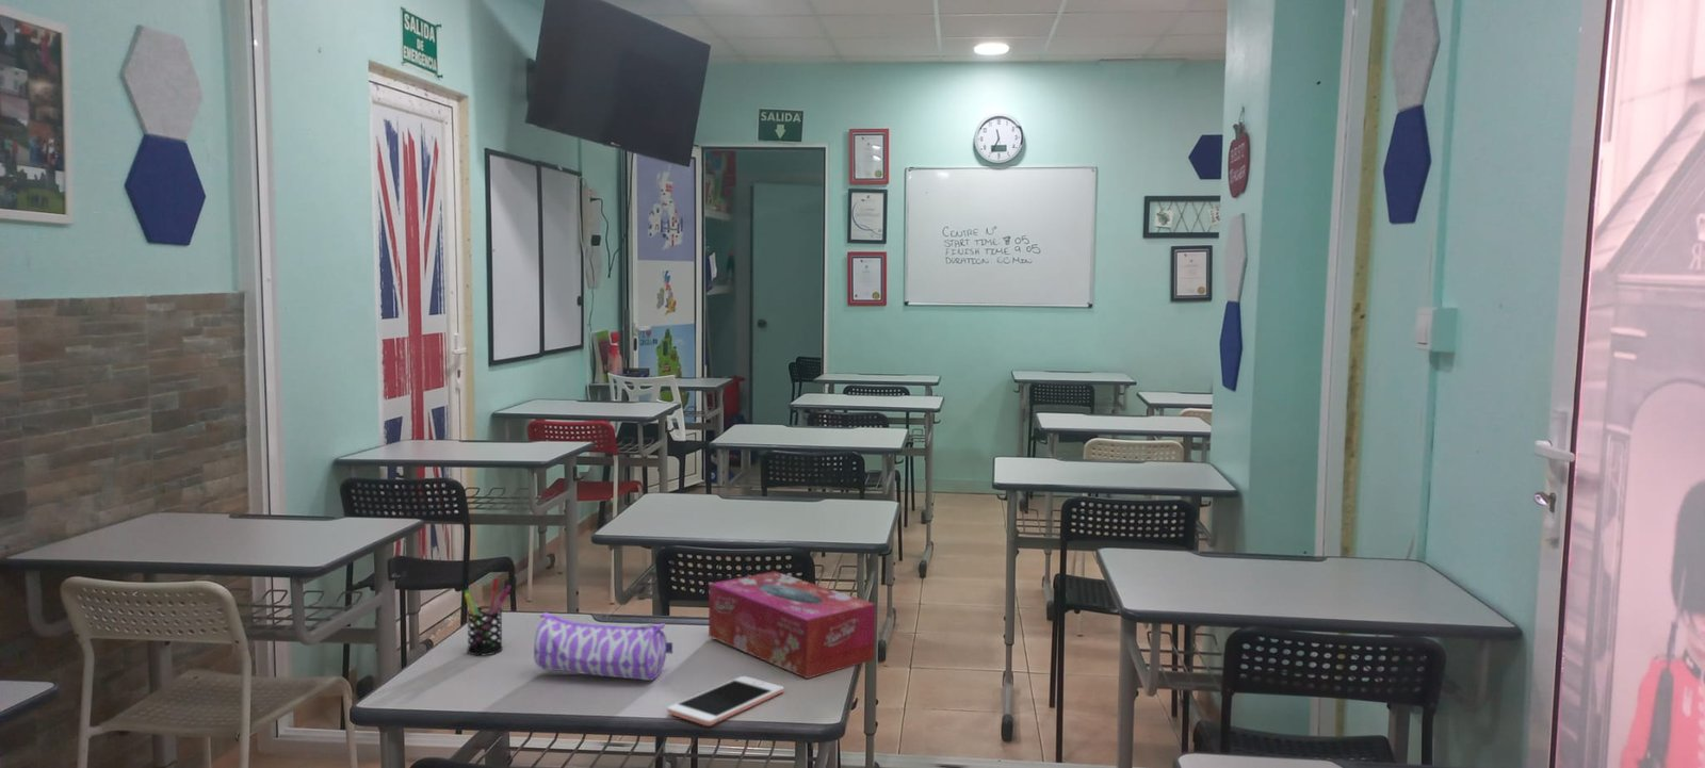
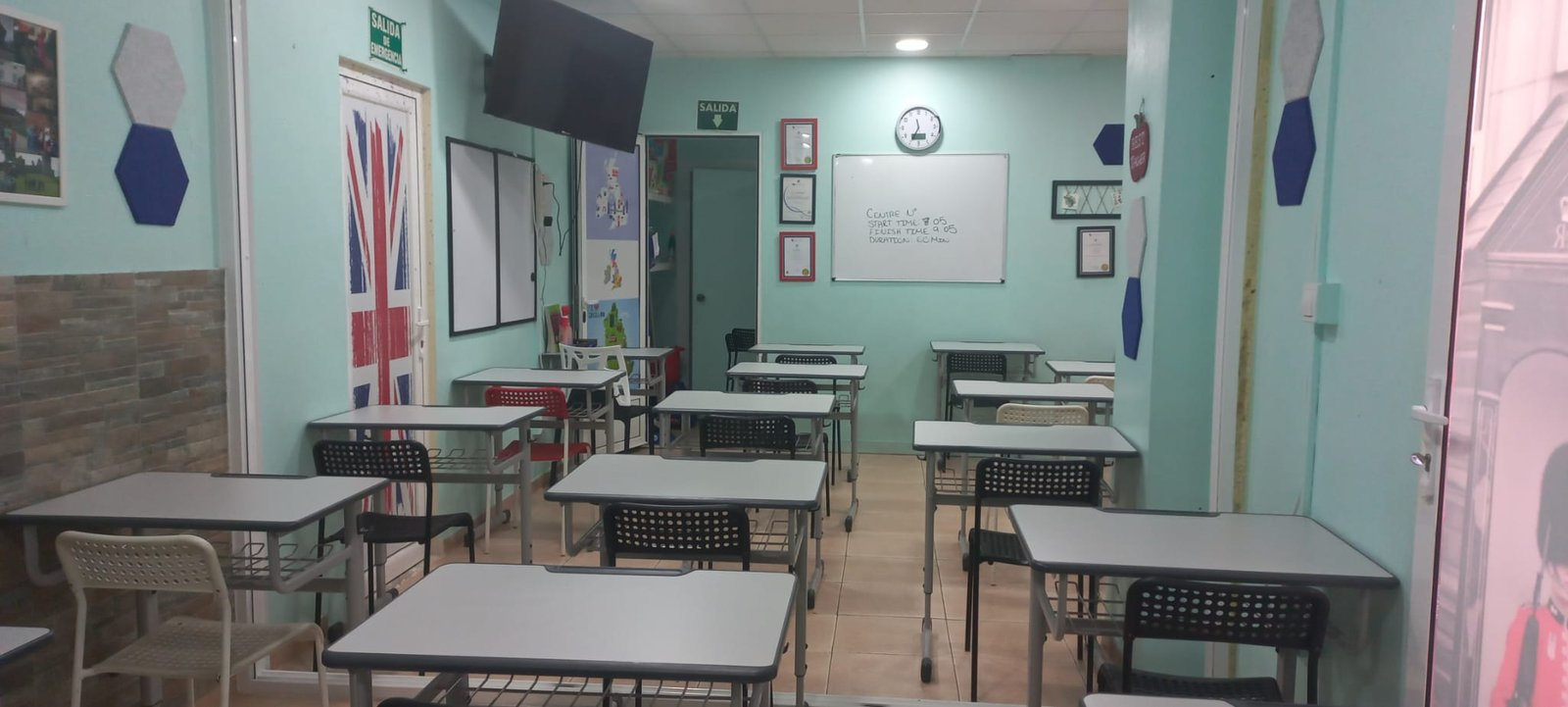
- tissue box (788, 620)
- cell phone (726, 698)
- pencil case (601, 646)
- pen holder (483, 615)
